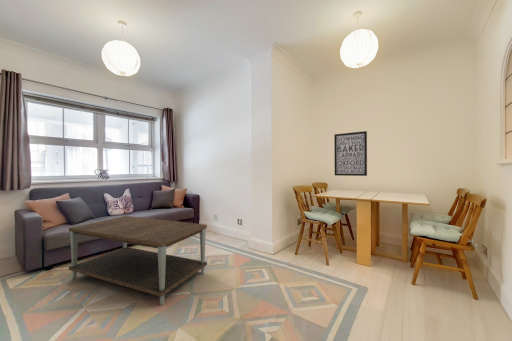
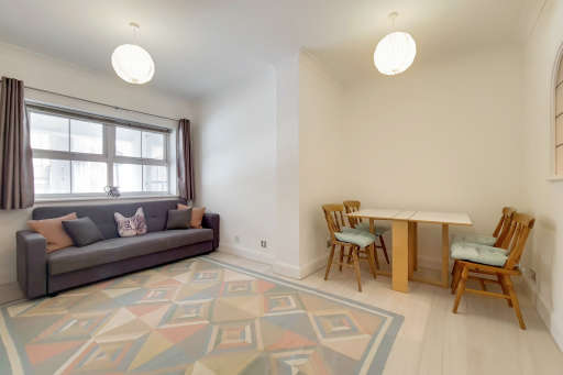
- wall art (350, 154)
- coffee table (139, 250)
